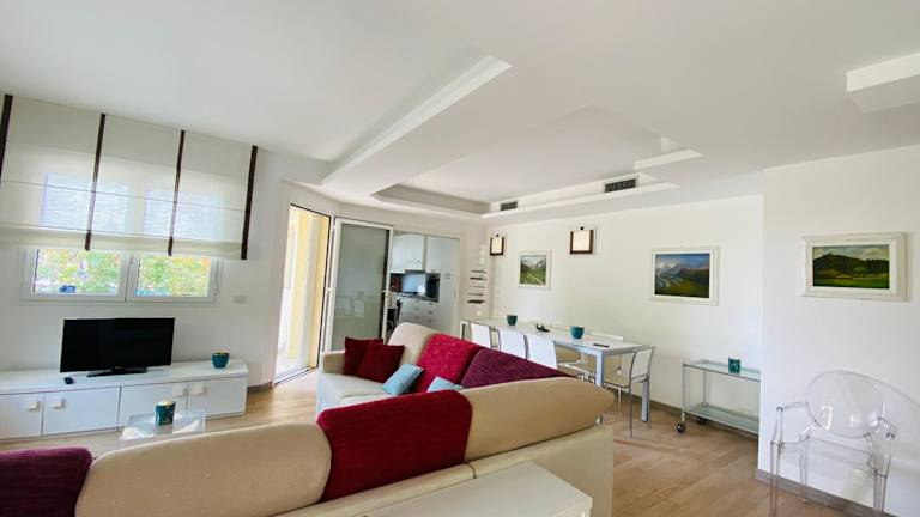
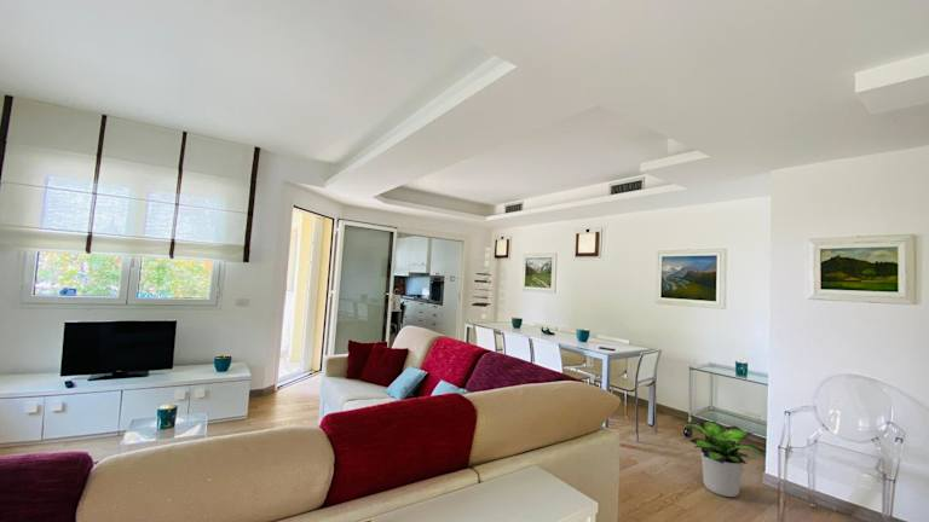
+ potted plant (725, 459)
